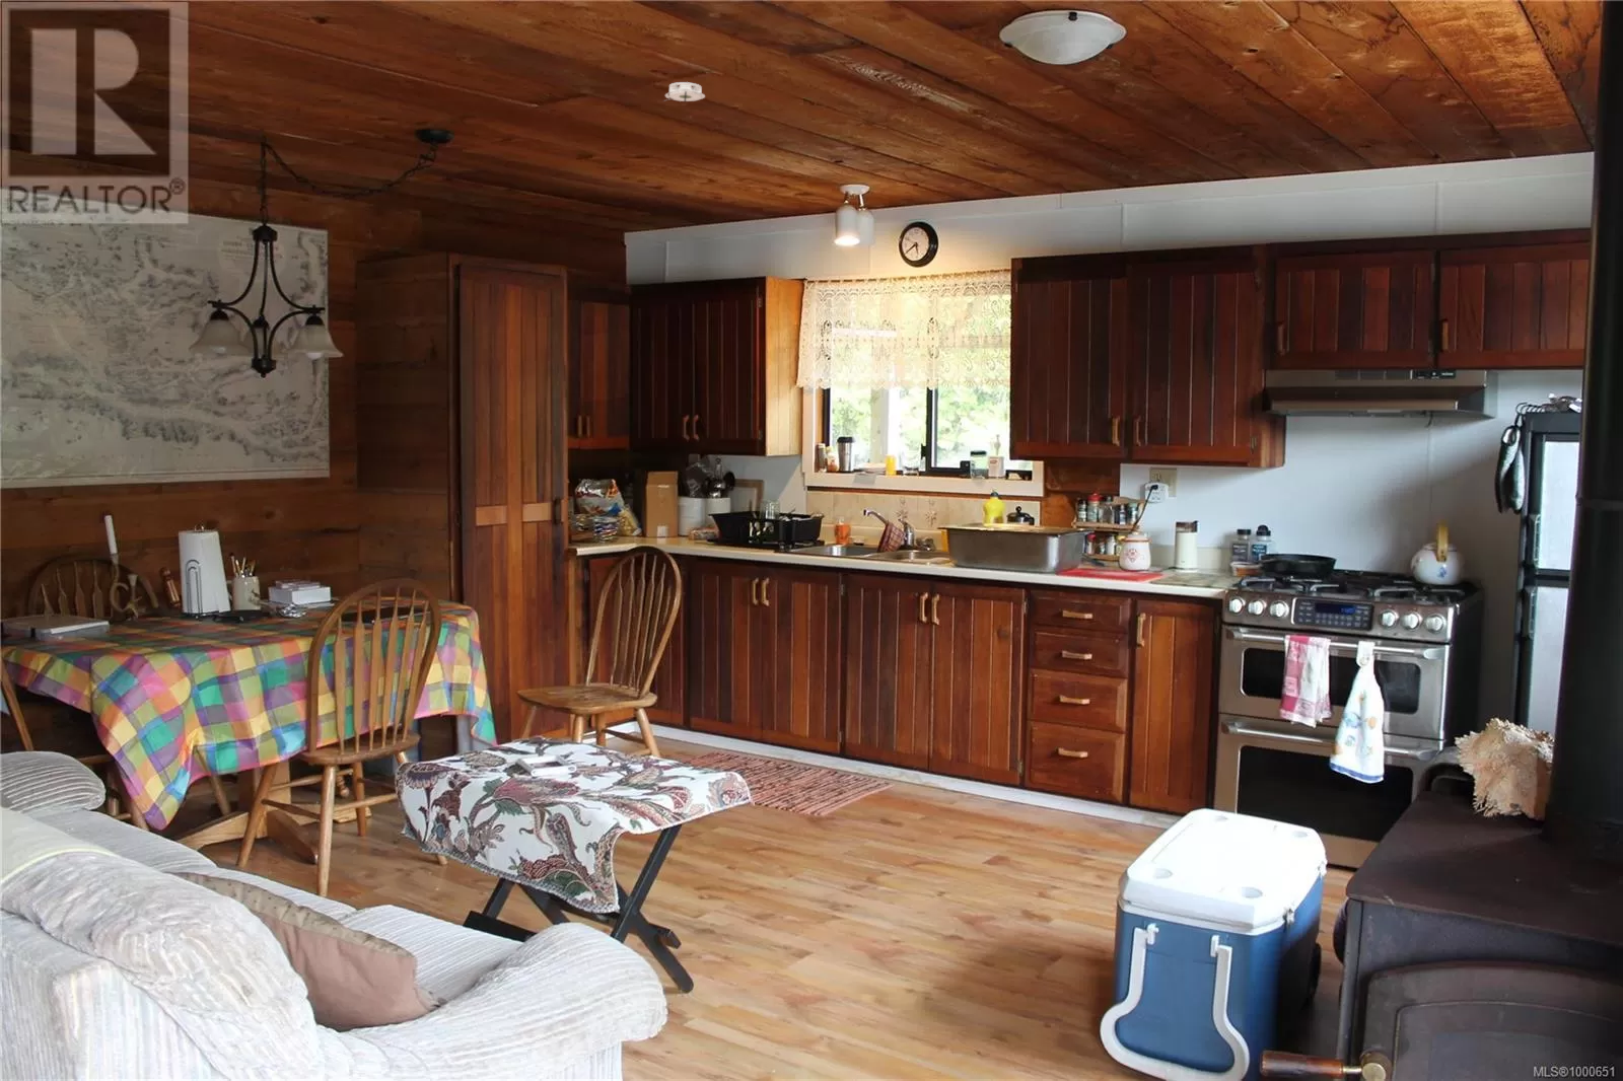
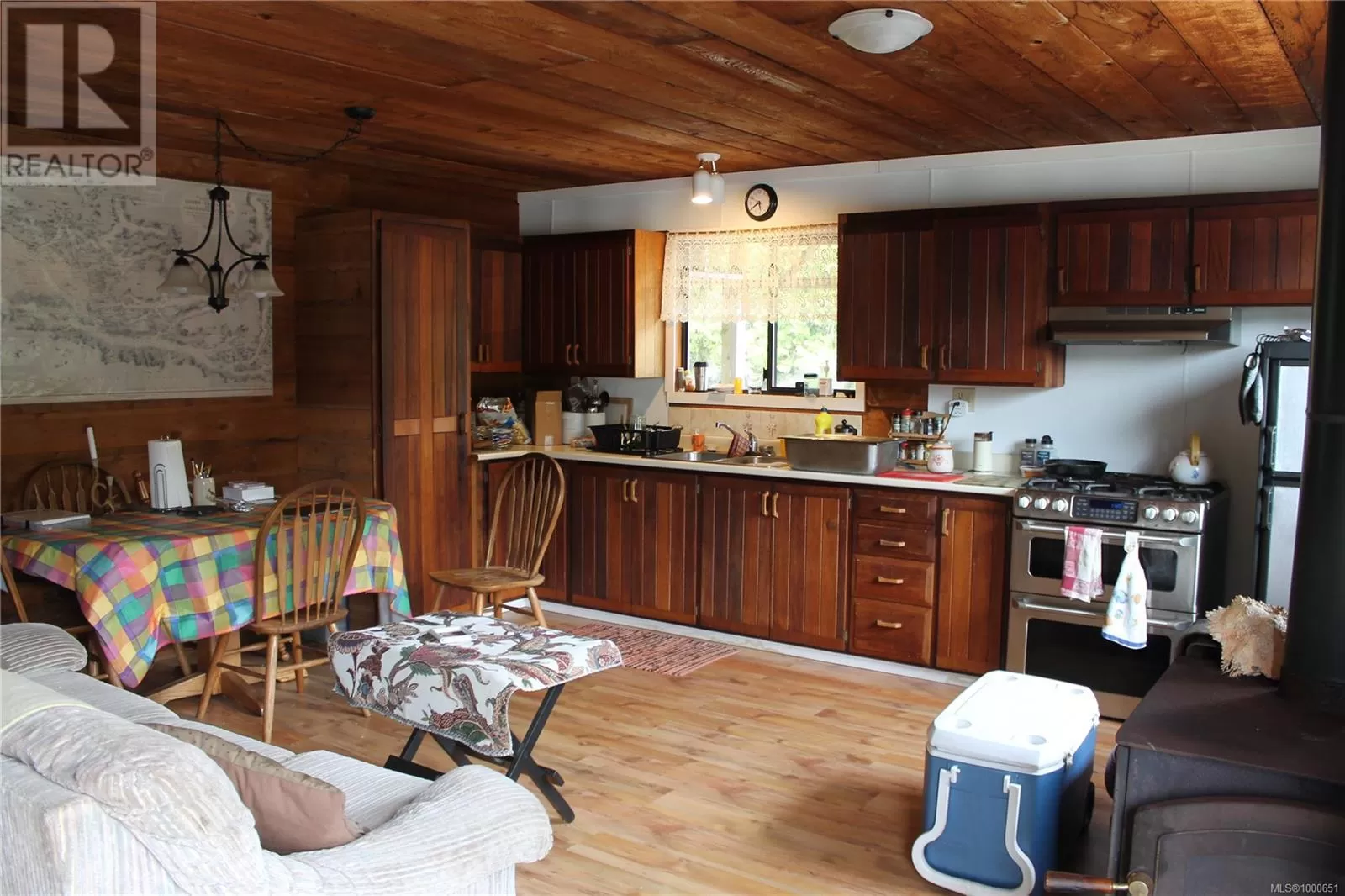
- smoke detector (684, 92)
